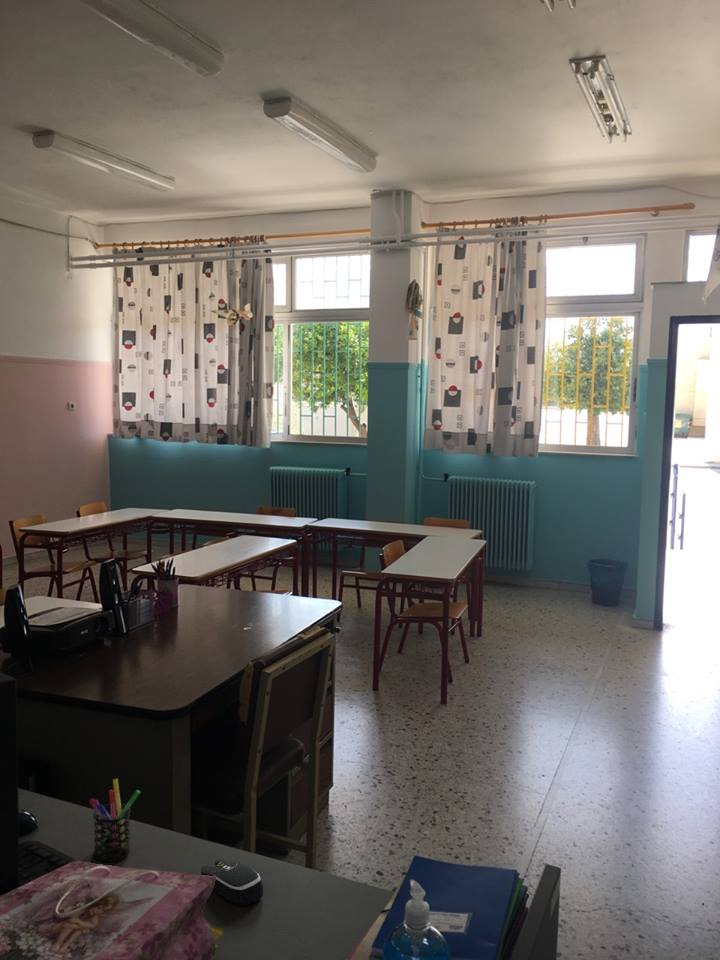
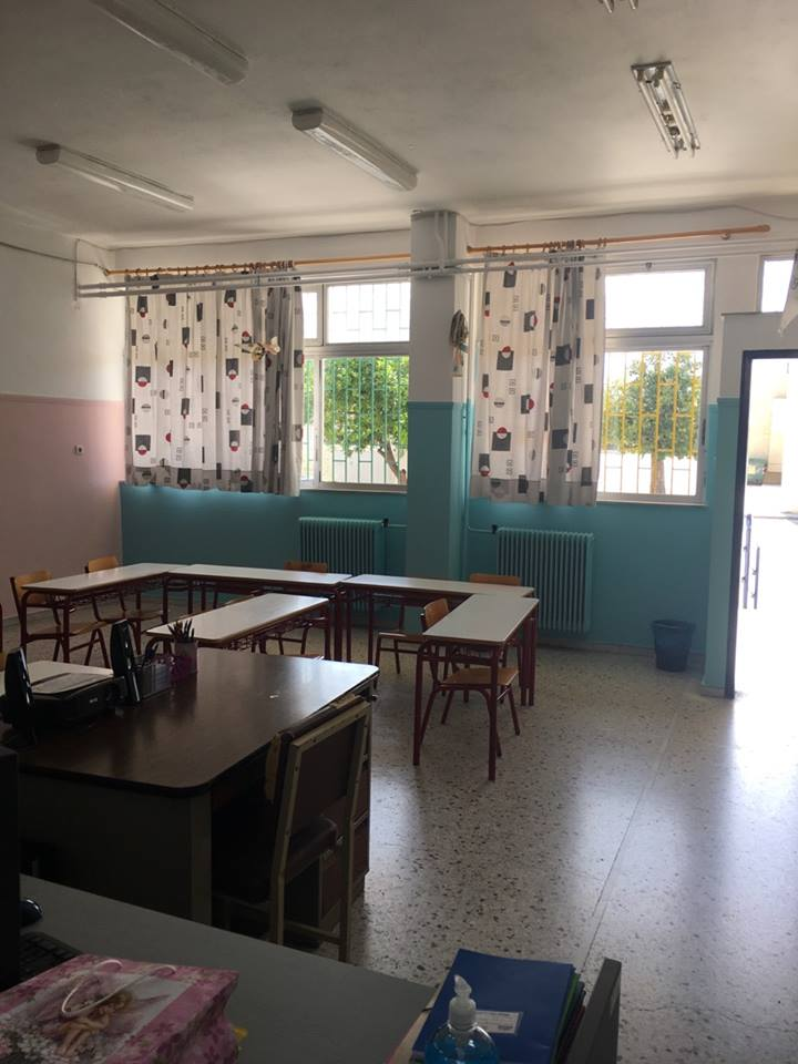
- pen holder (116, 817)
- computer mouse (232, 877)
